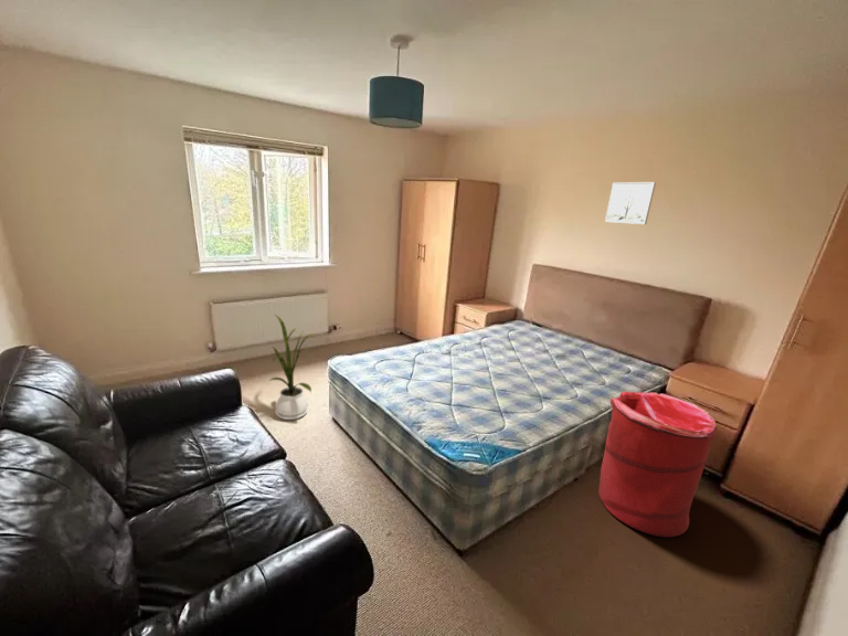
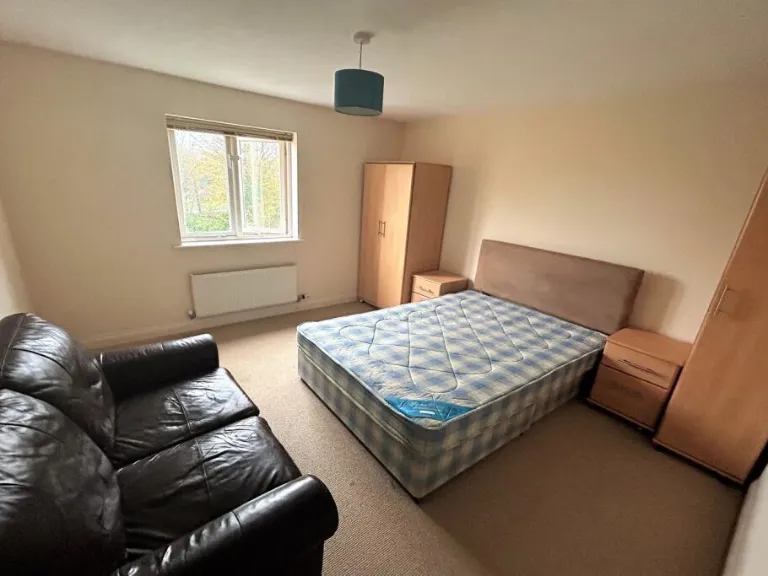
- wall art (628, 202)
- laundry hamper (649, 456)
- house plant (289, 367)
